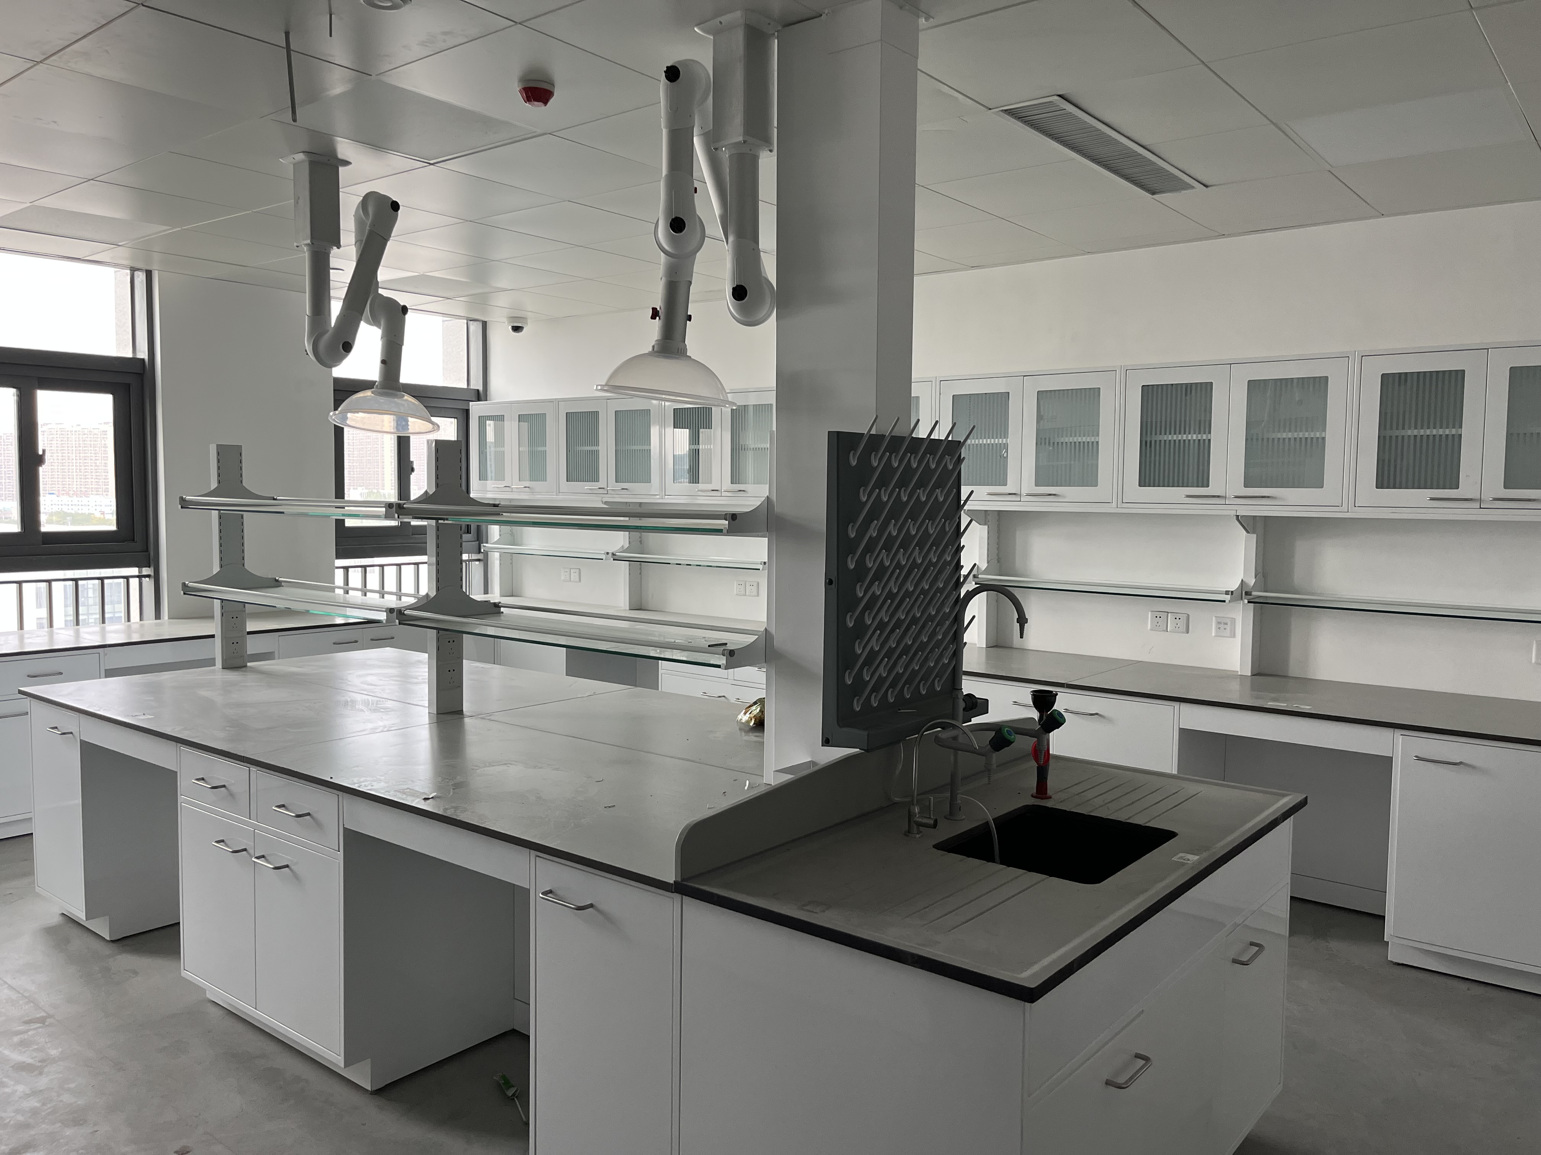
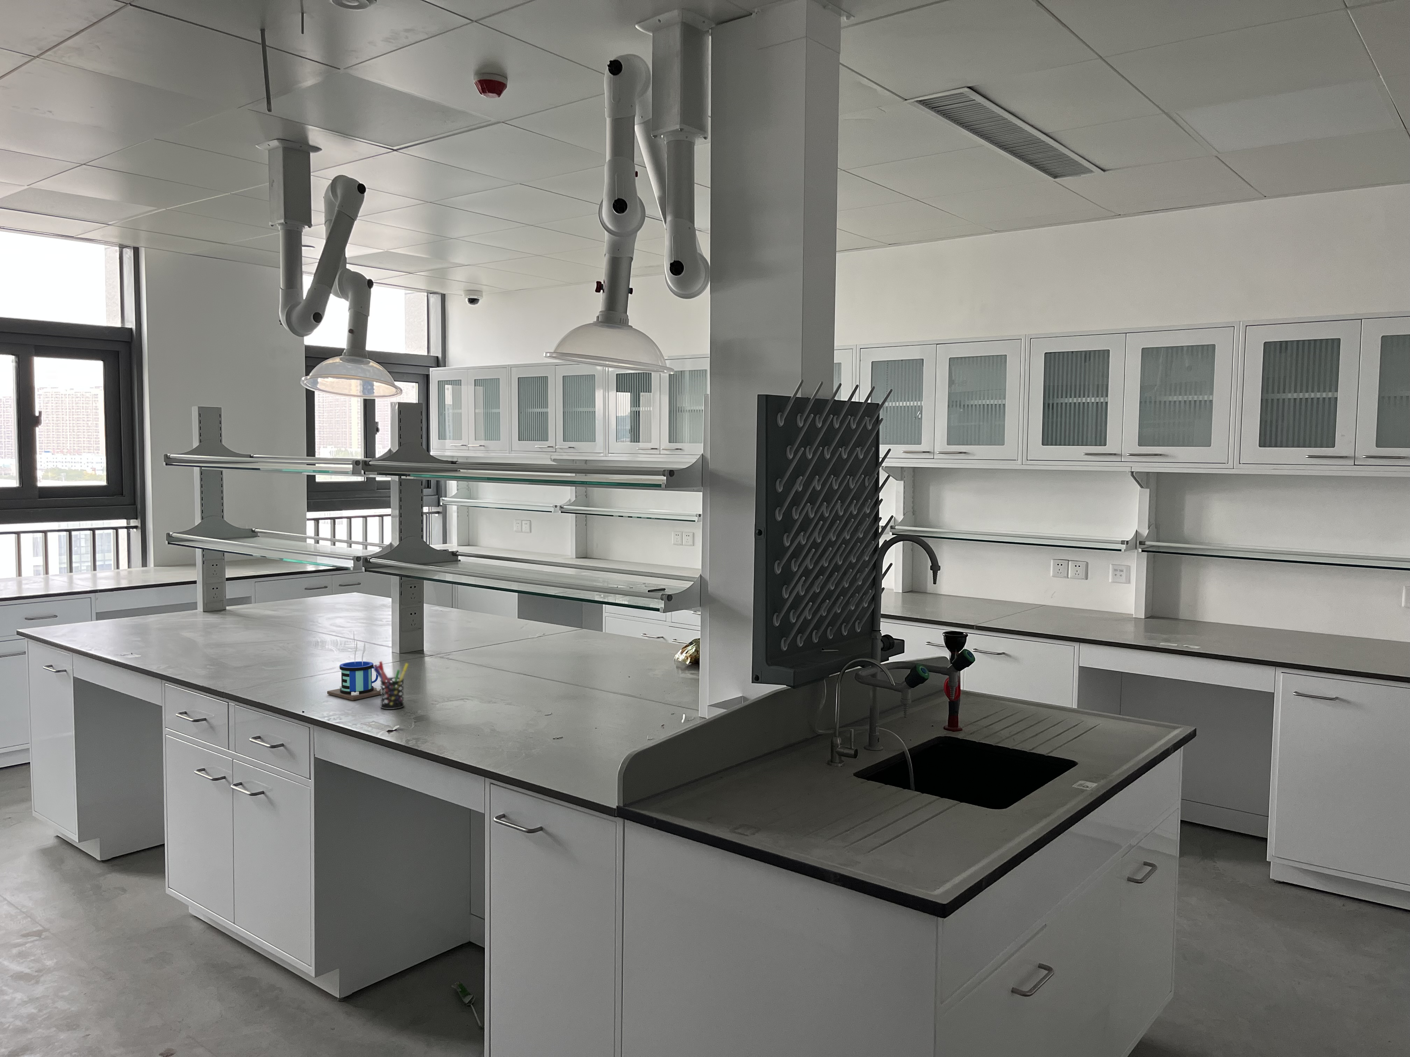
+ mug (359, 662)
+ pen holder (392, 684)
